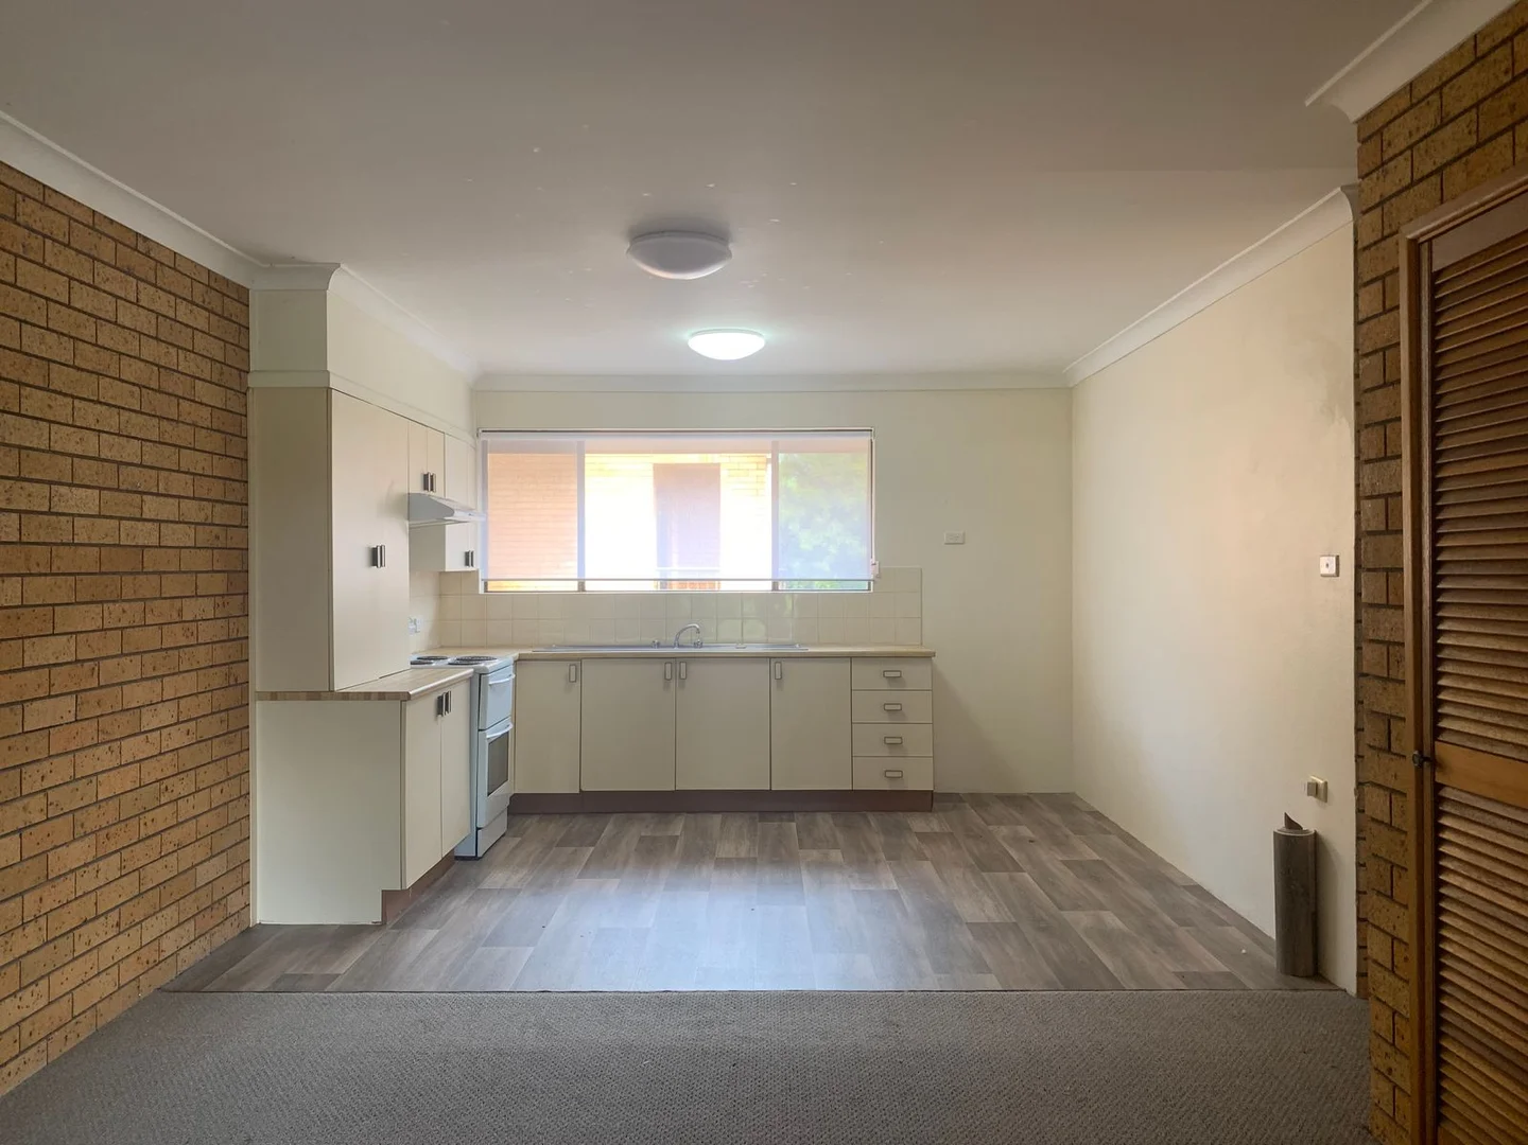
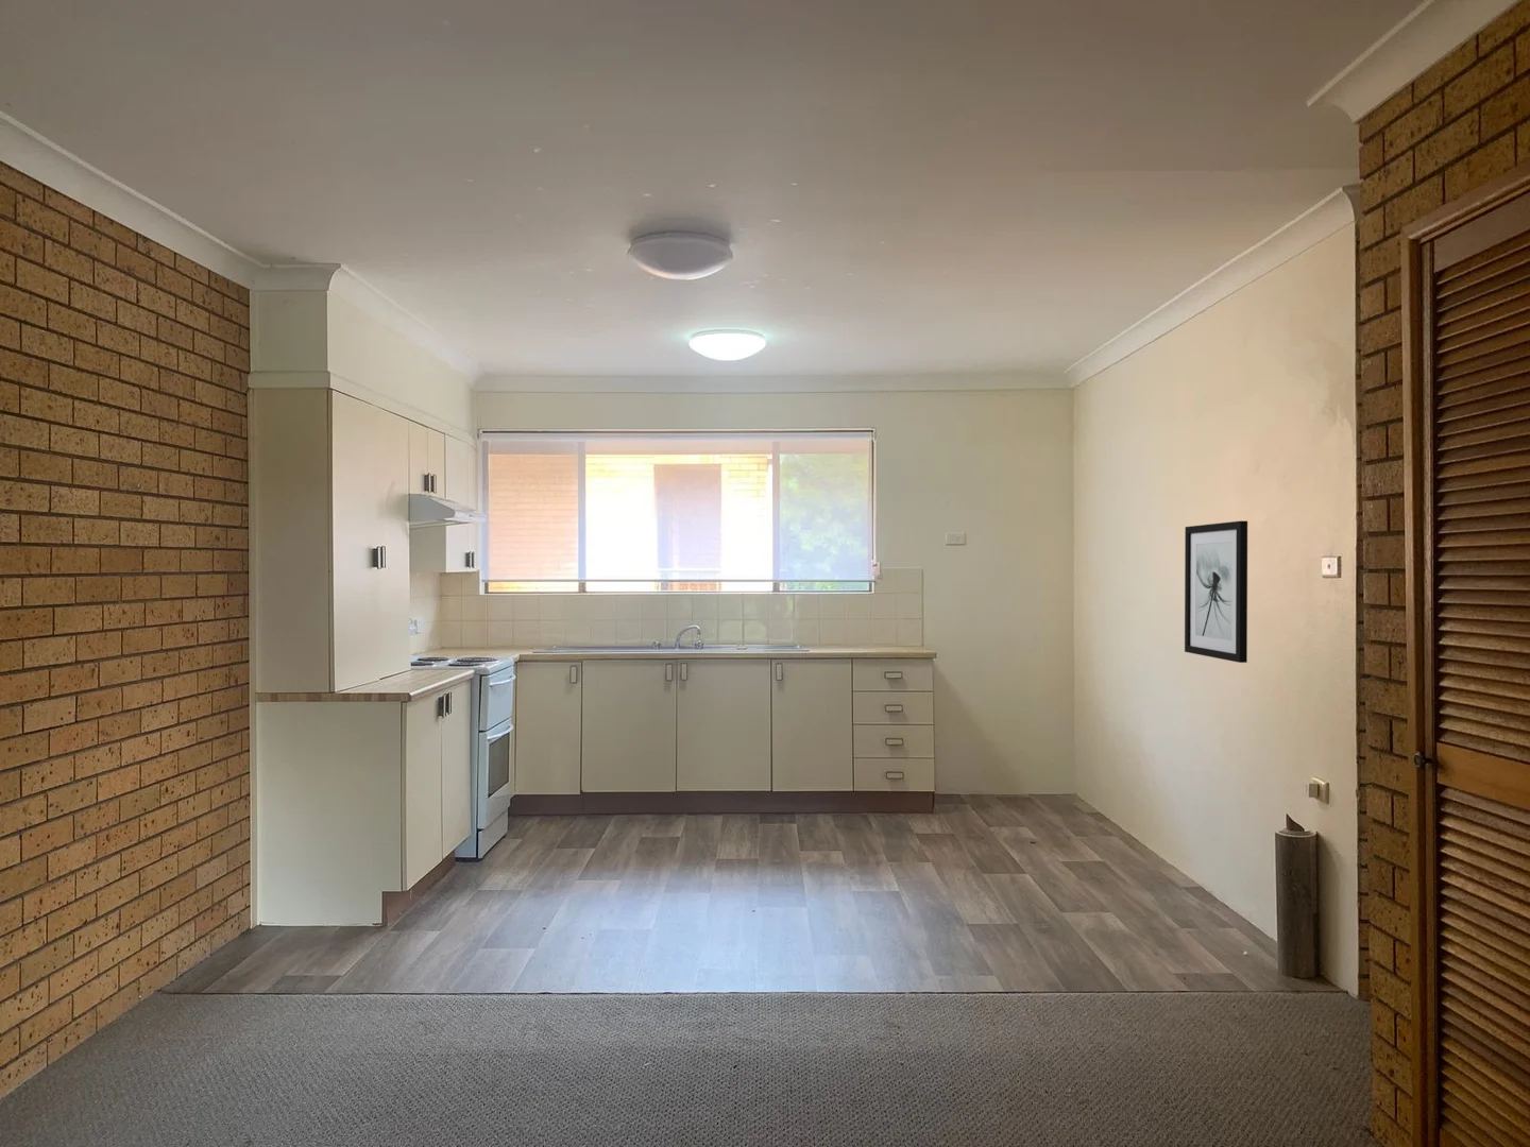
+ wall art (1213, 590)
